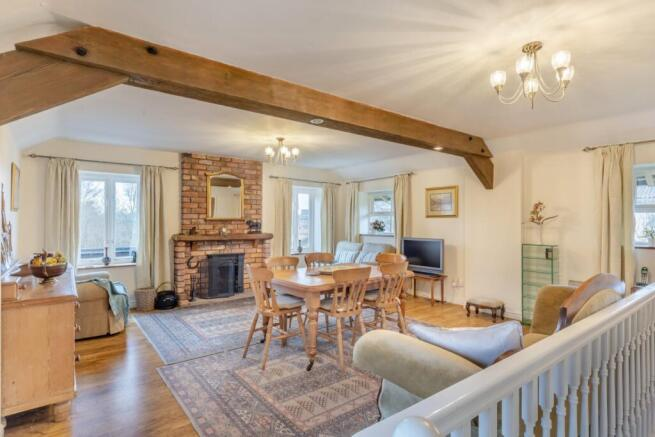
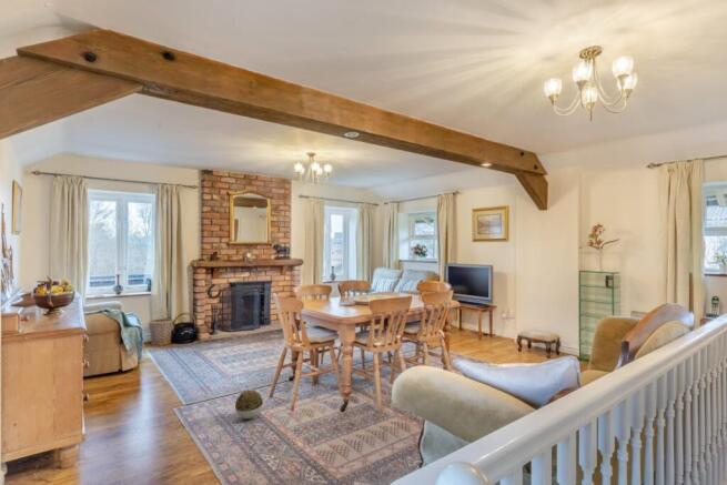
+ decorative ball (249, 404)
